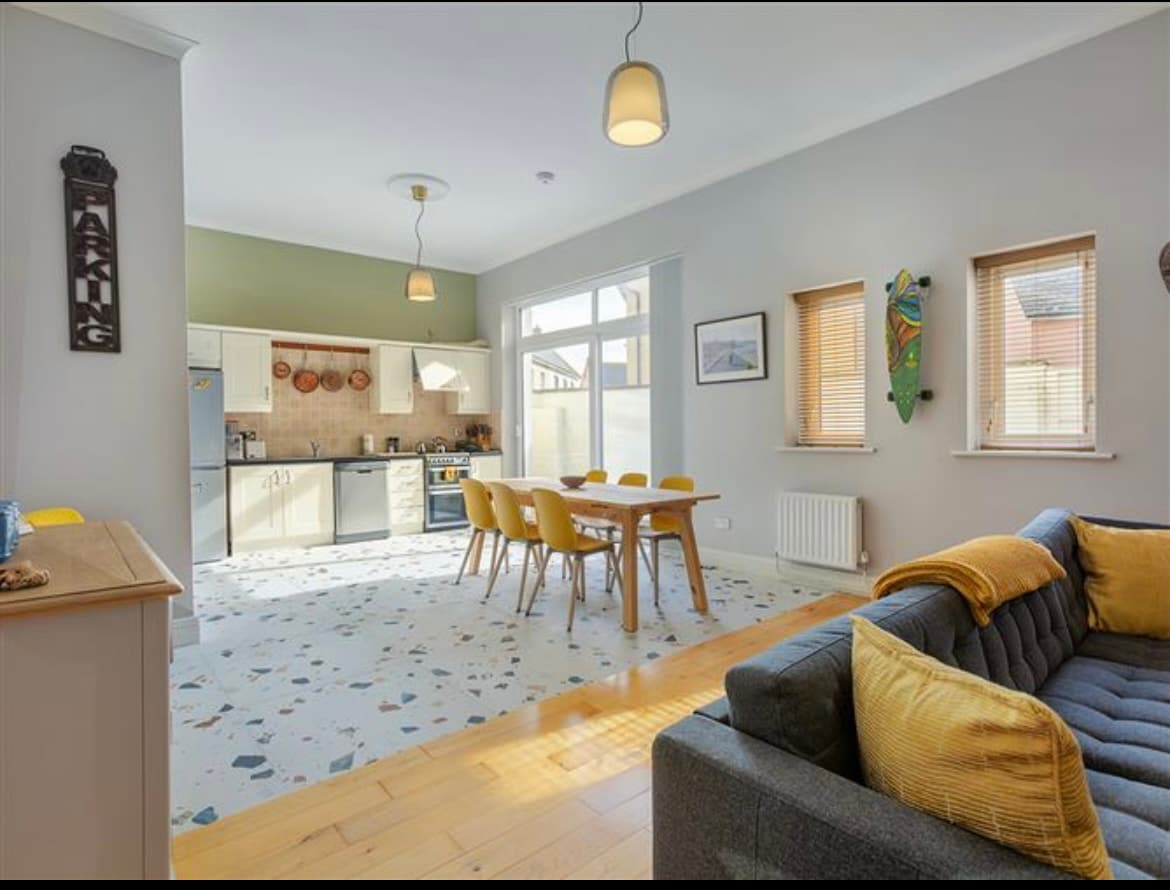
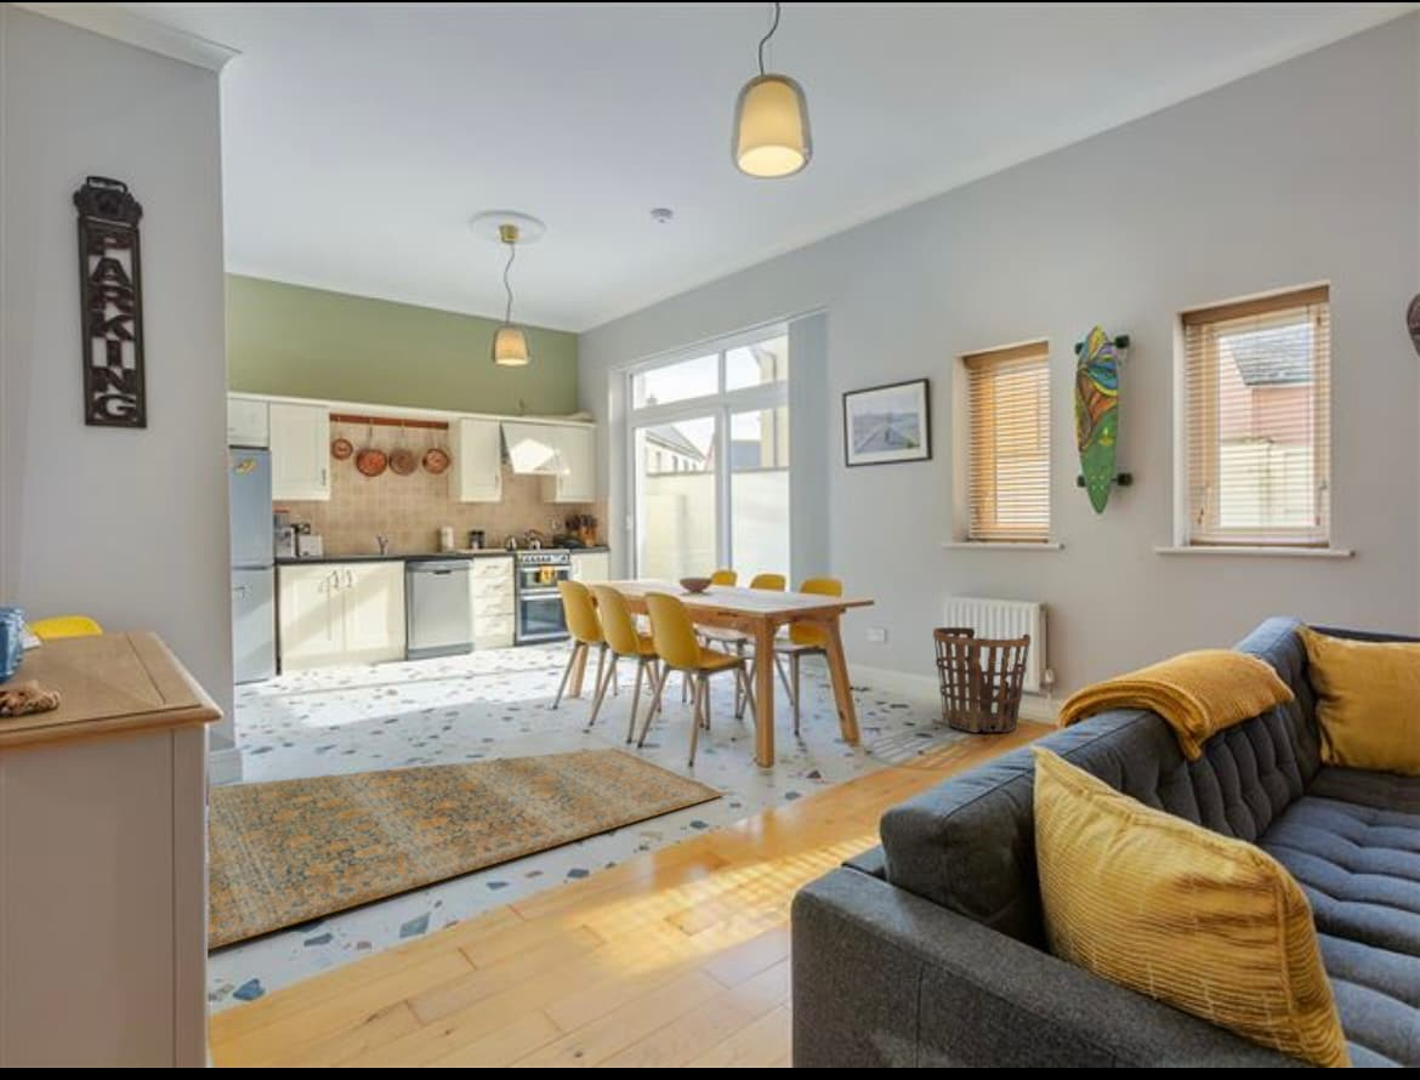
+ rug (362, 809)
+ basket (981, 677)
